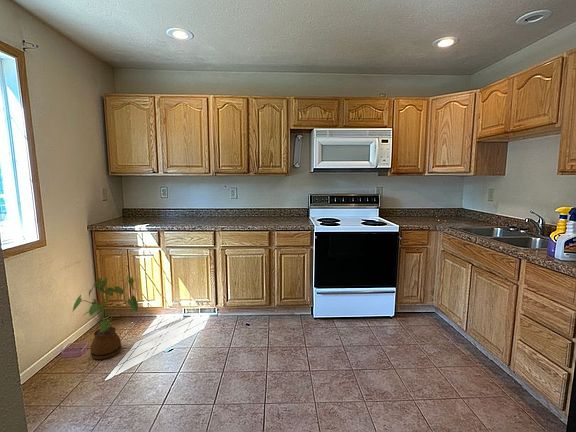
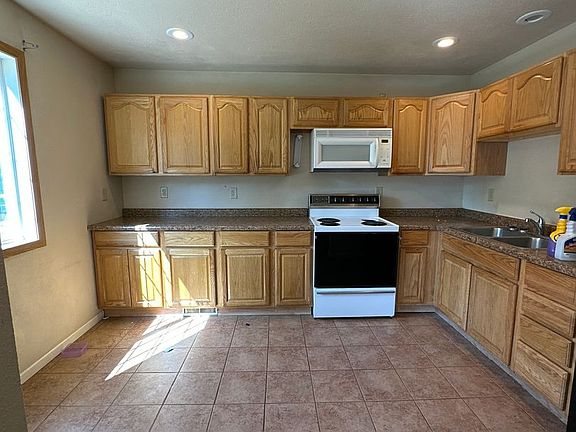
- house plant (110, 318)
